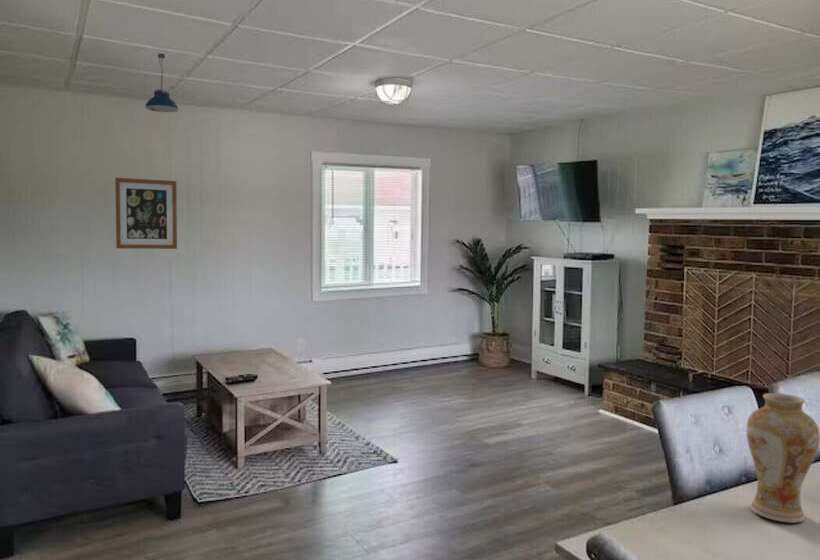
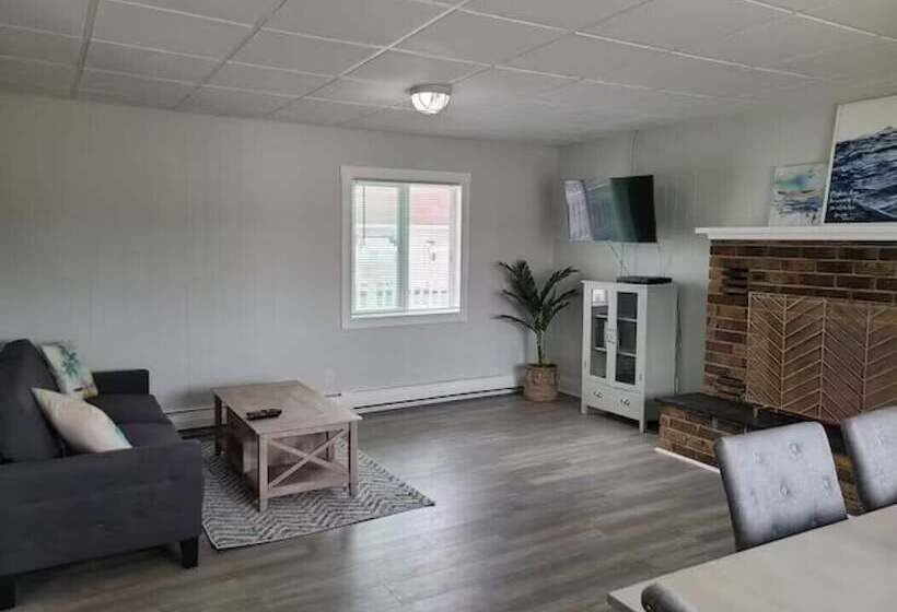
- pendant light (162, 81)
- wall art (146, 214)
- vase (781, 455)
